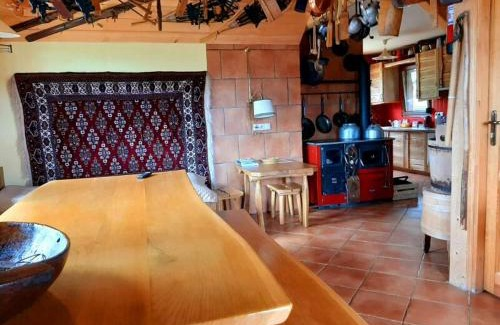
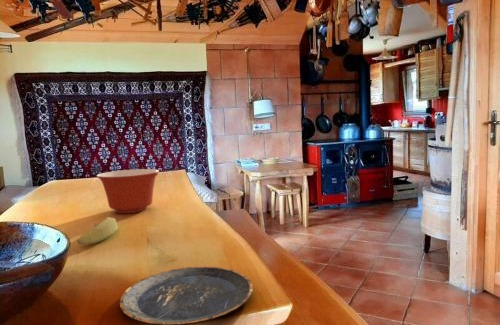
+ mixing bowl (130, 191)
+ plate (188, 293)
+ banana (96, 227)
